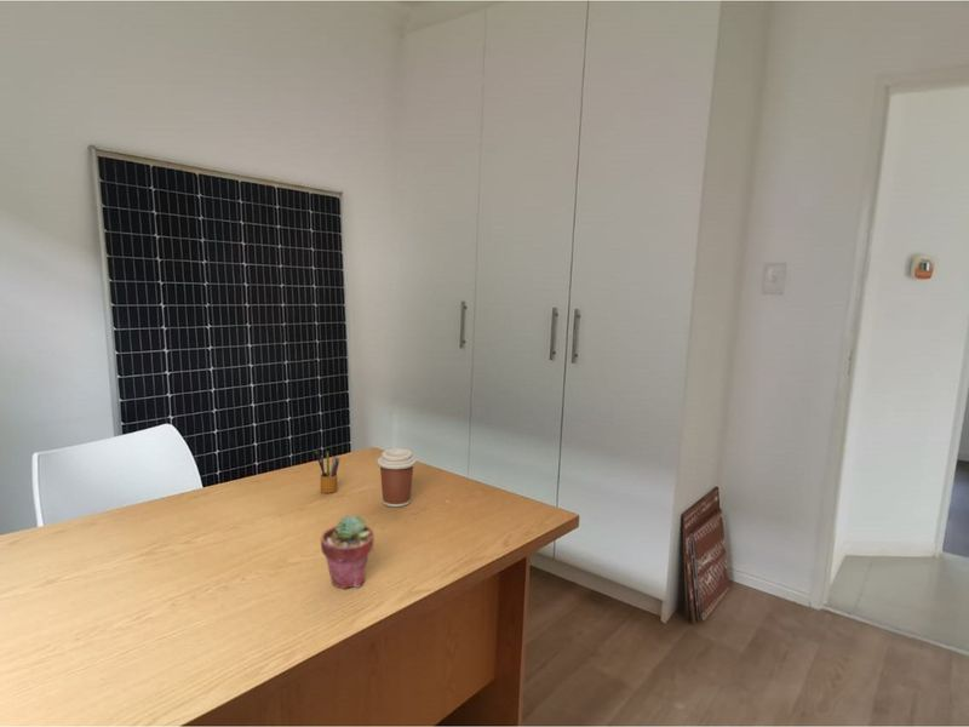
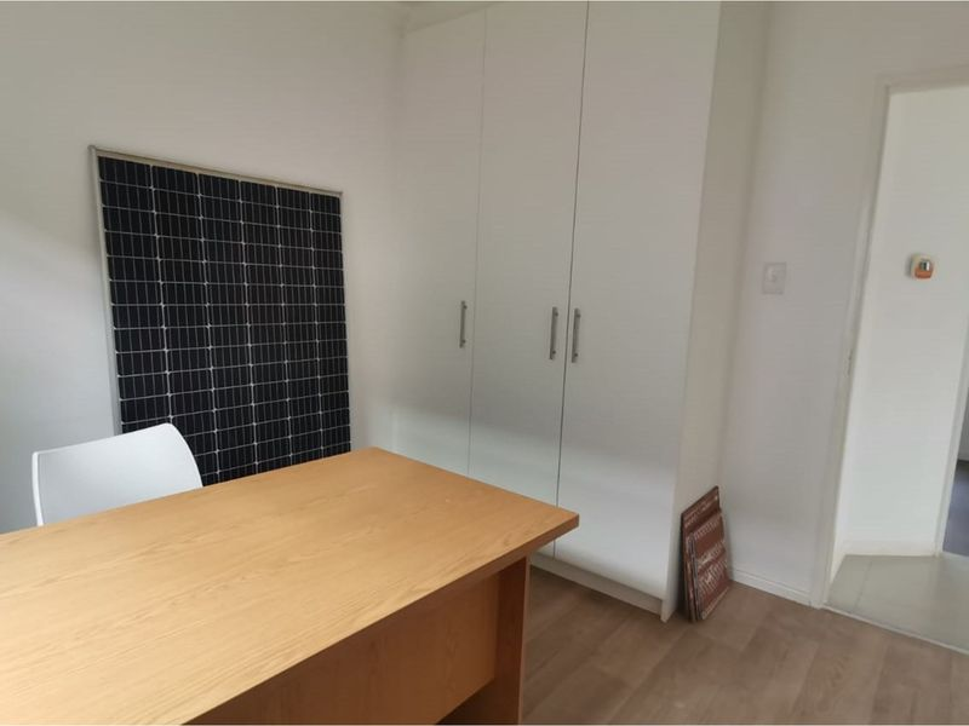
- pencil box (327, 470)
- potted succulent (348, 548)
- coffee cup (396, 477)
